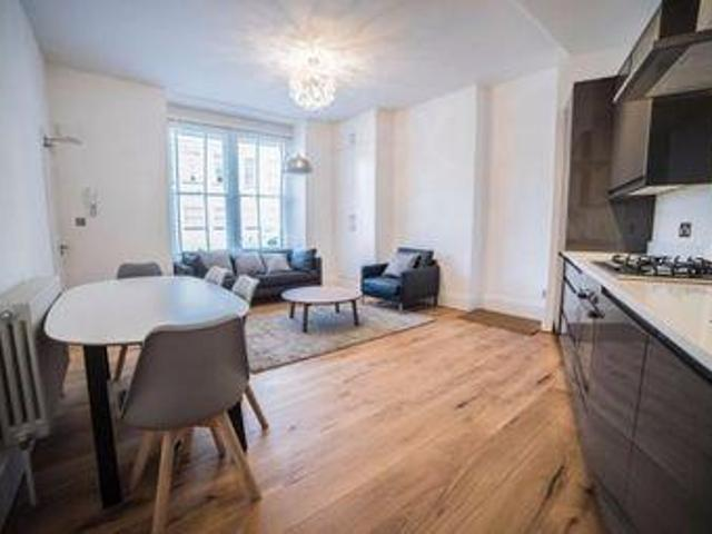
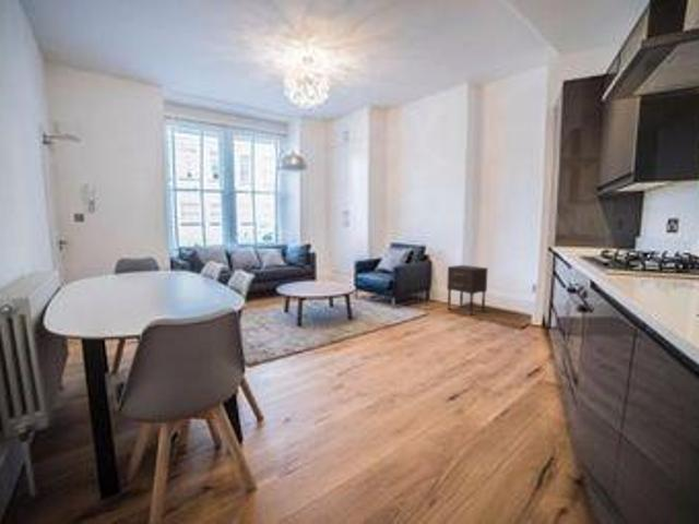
+ nightstand (465, 288)
